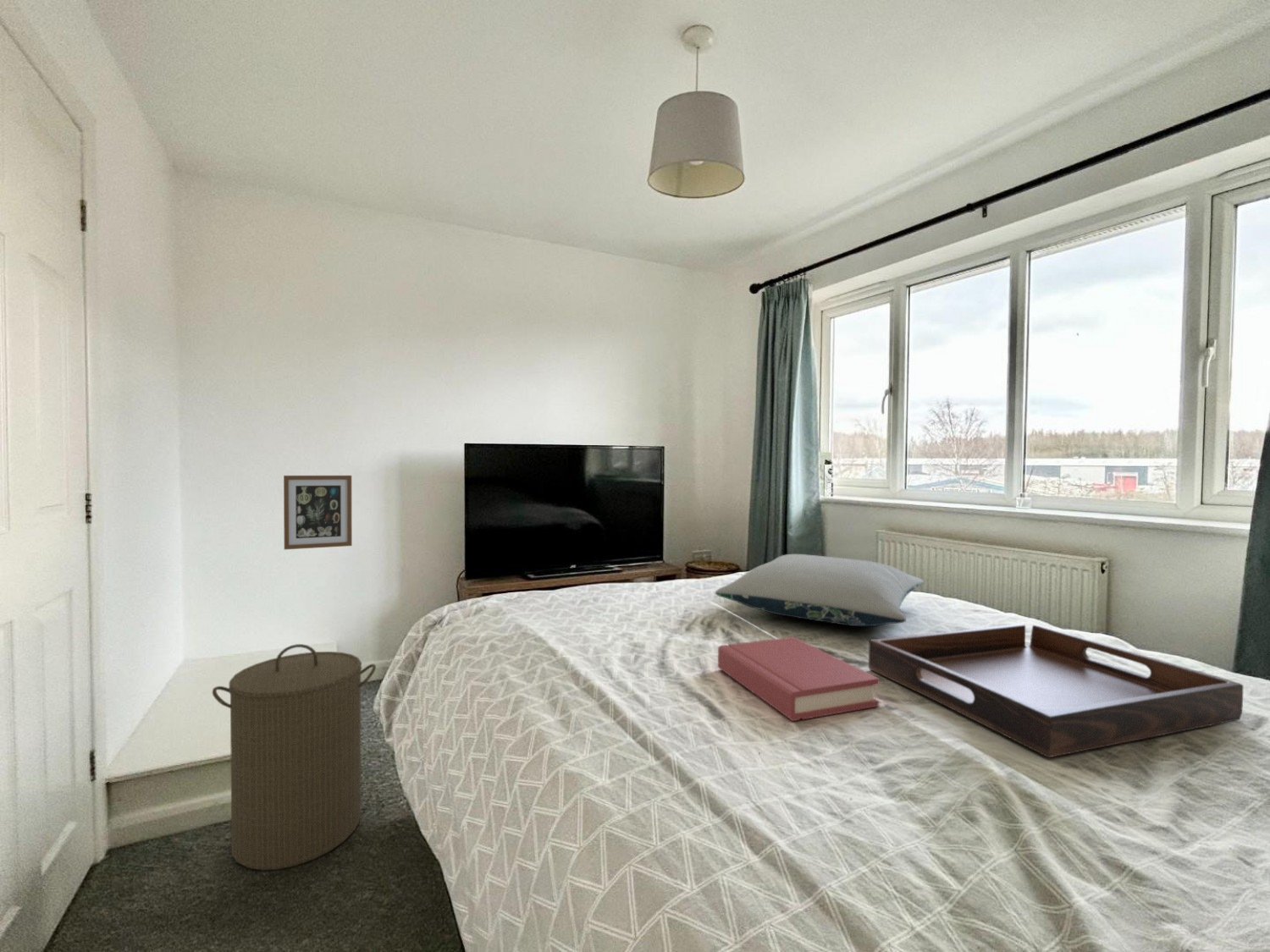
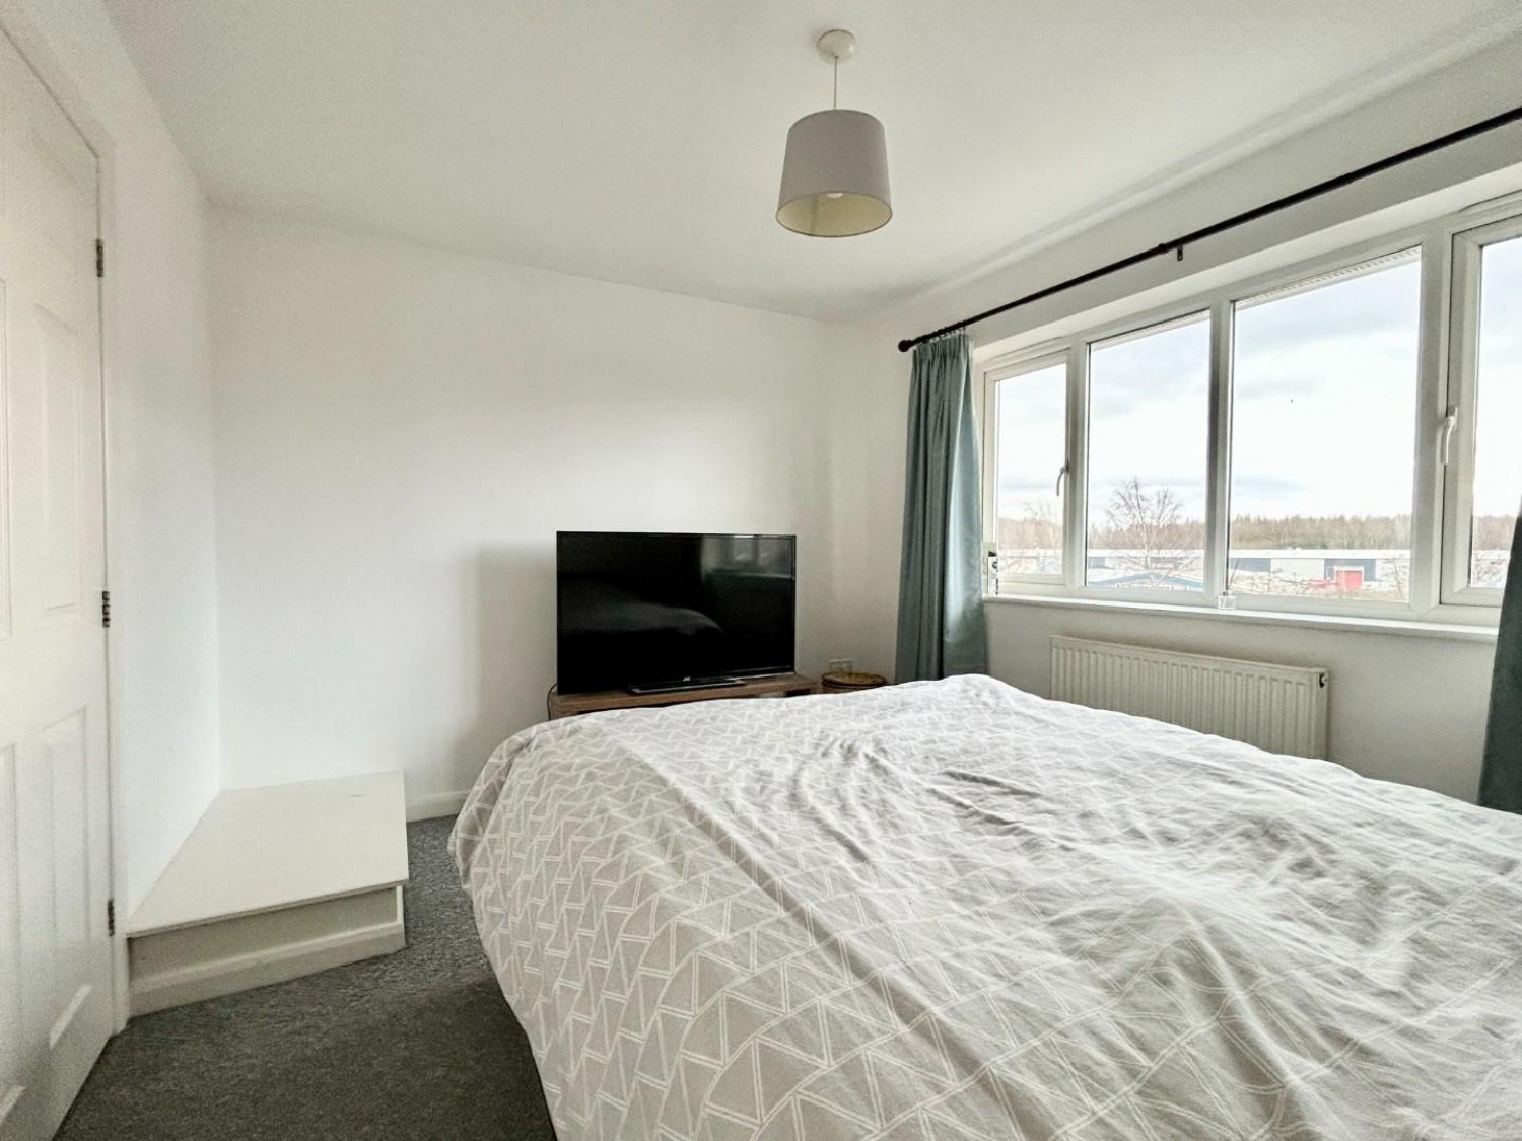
- hardback book (792, 673)
- wall art (318, 511)
- pillow (824, 586)
- laundry hamper (299, 738)
- serving tray (1036, 674)
